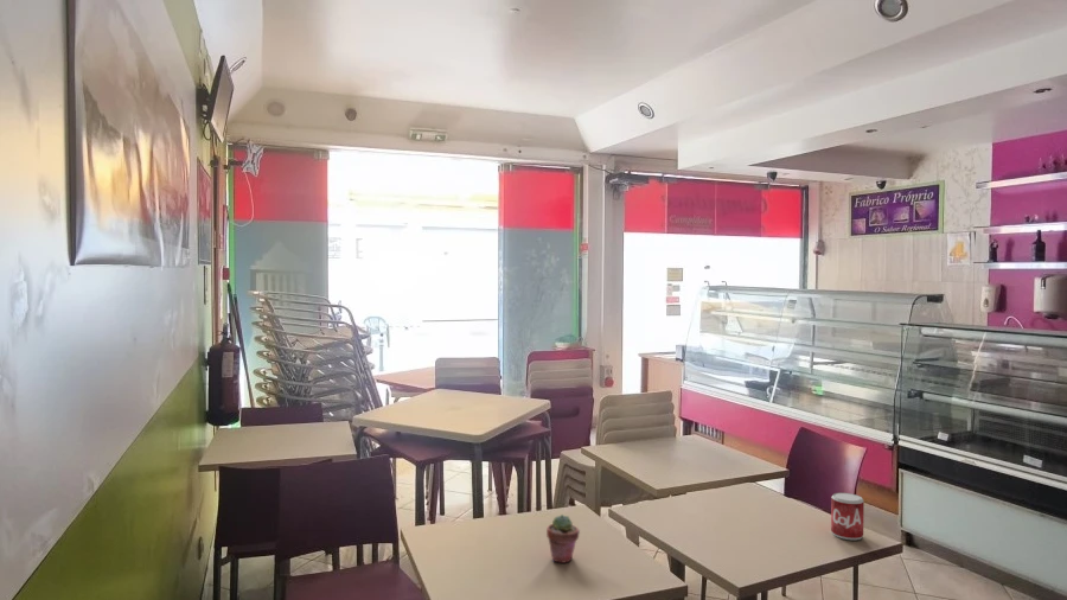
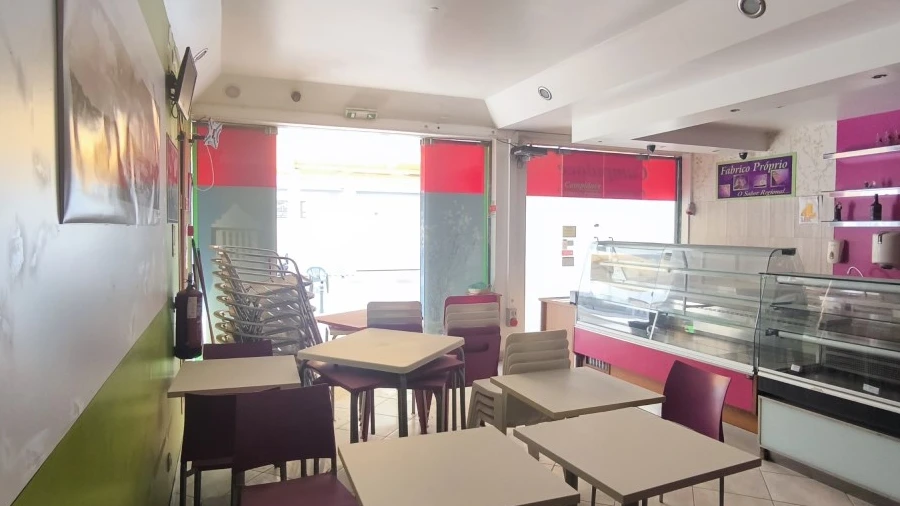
- beverage can (846, 516)
- potted succulent (562, 536)
